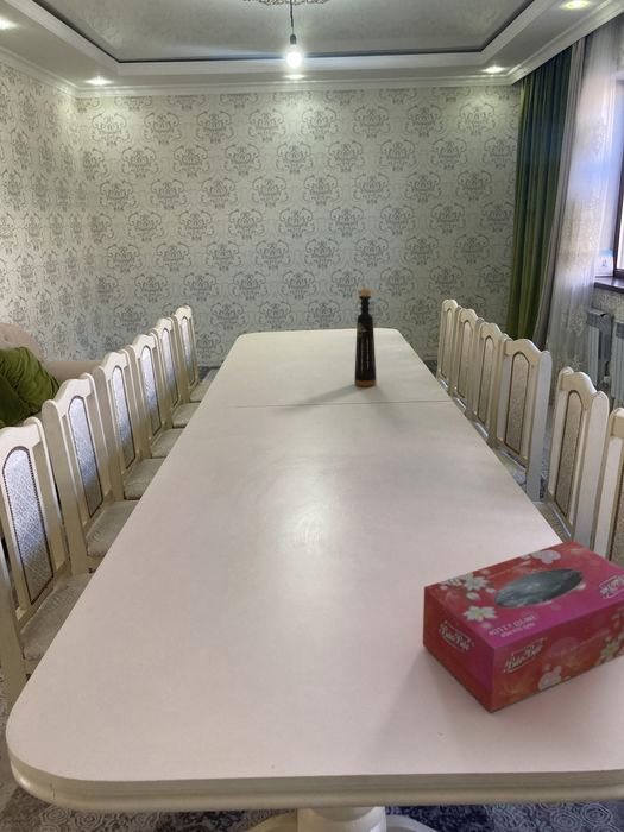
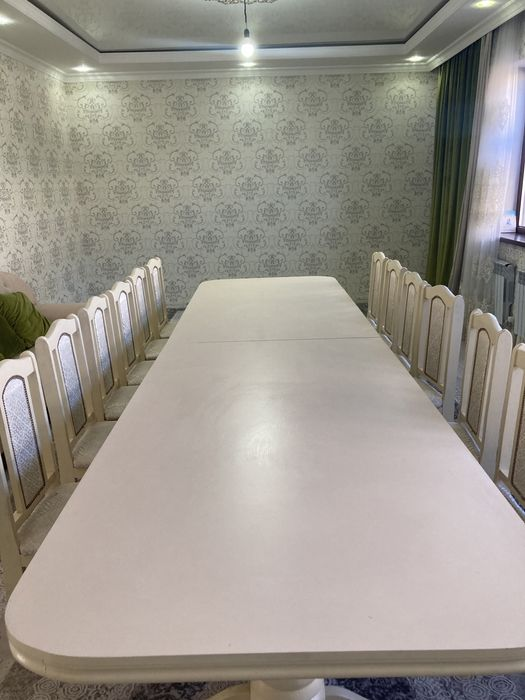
- bottle (365, 338)
- tissue box (535, 616)
